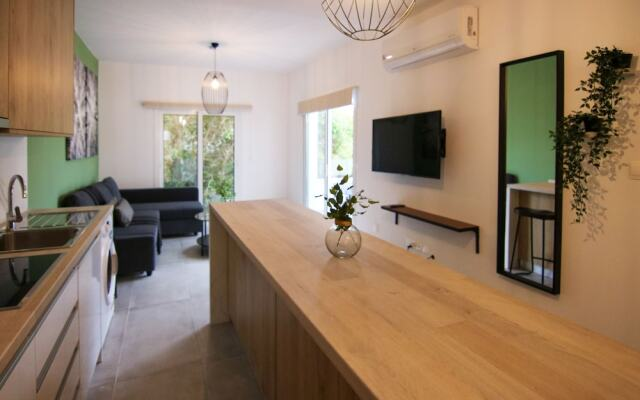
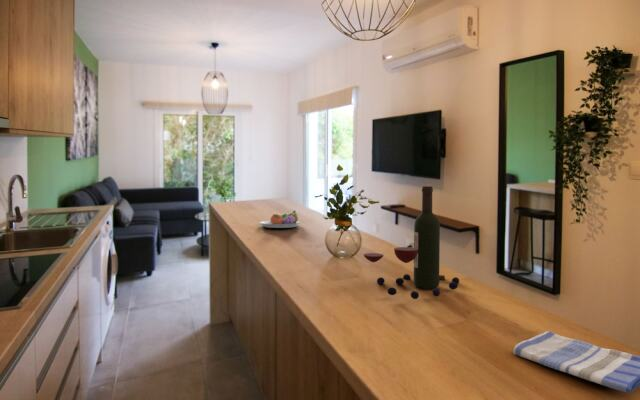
+ wine bottle (416, 237)
+ fruit bowl (281, 218)
+ dish towel (581, 357)
